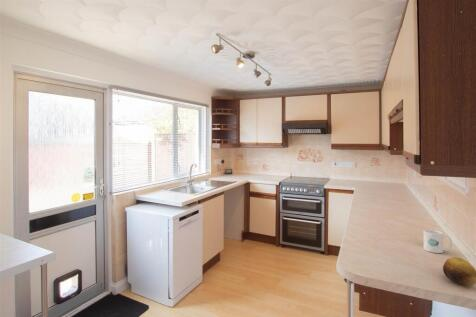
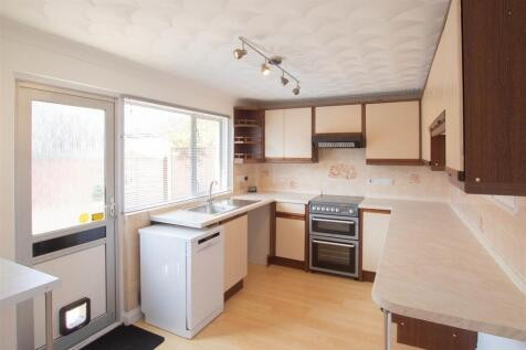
- mug (437, 241)
- fruit (459, 270)
